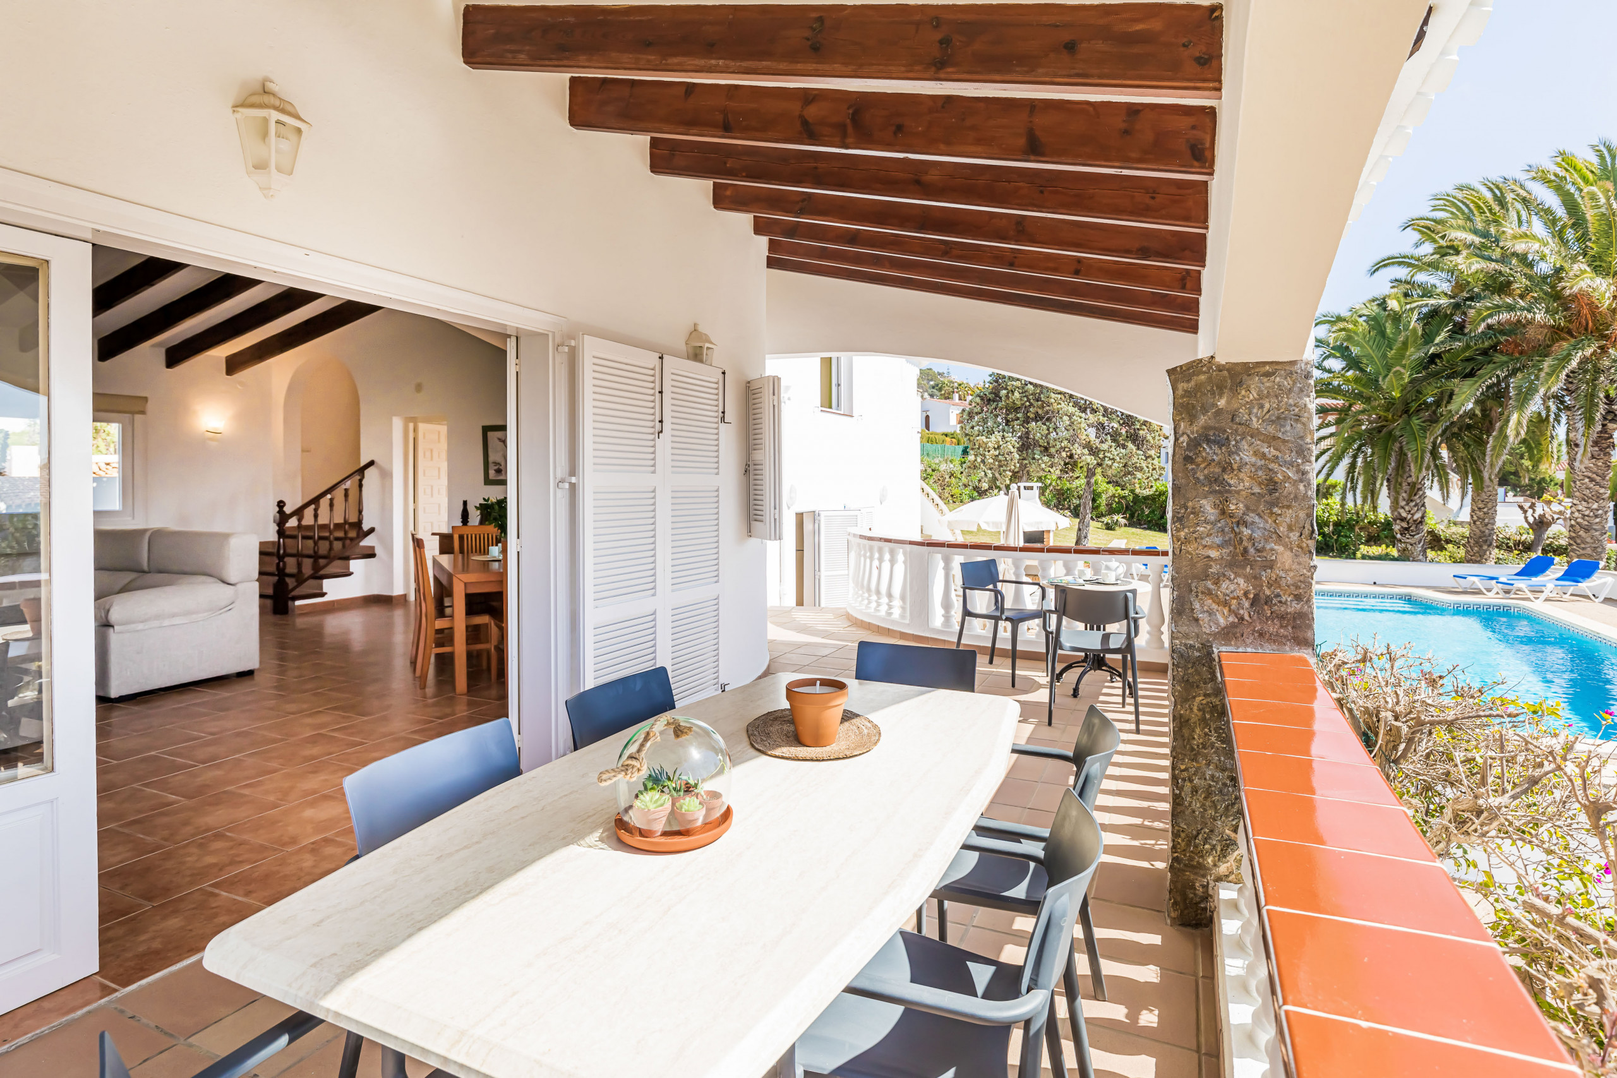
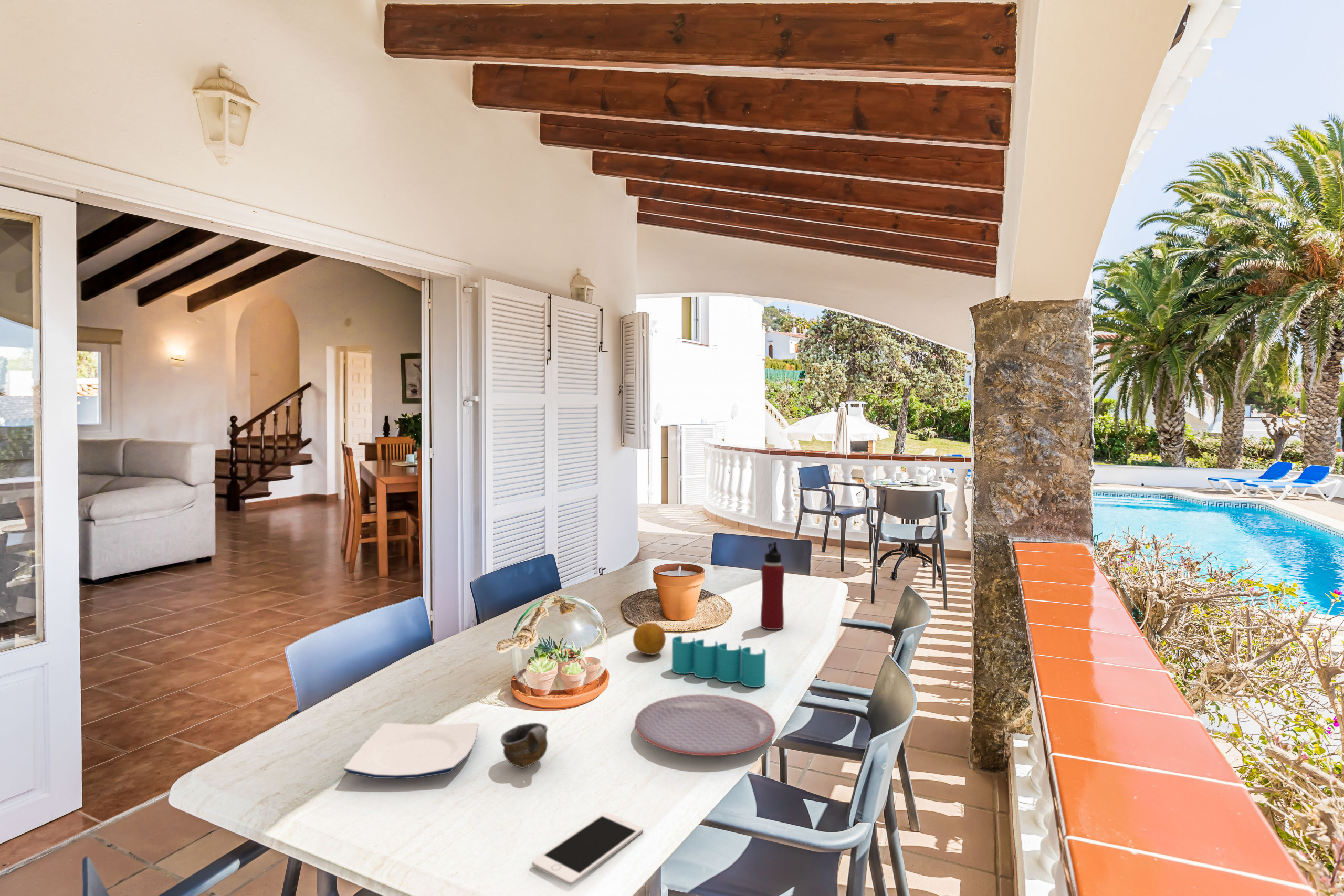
+ fruit (649, 639)
+ cell phone (590, 846)
+ pen holder (717, 660)
+ plate (416, 751)
+ cup (524, 743)
+ water bottle (772, 584)
+ plate (705, 726)
